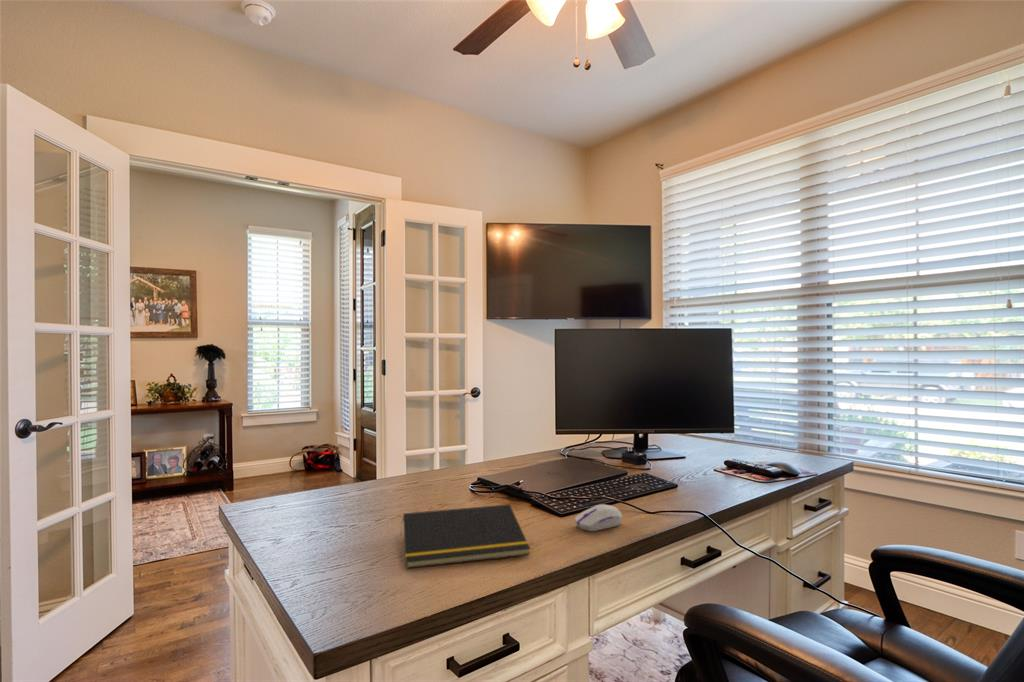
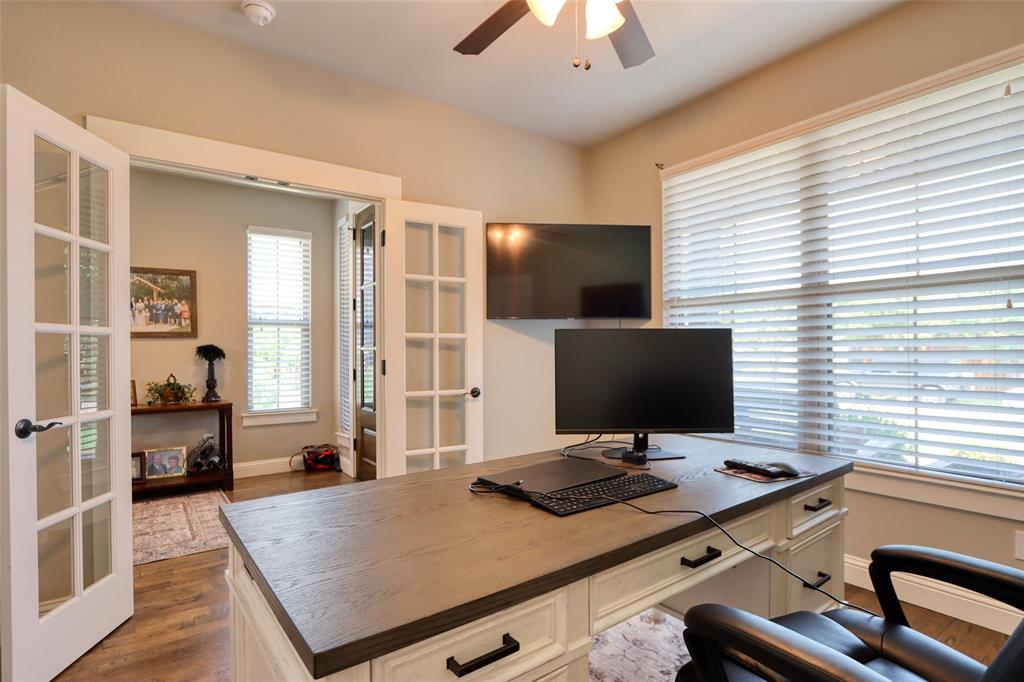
- notepad (463, 532)
- computer mouse (599, 515)
